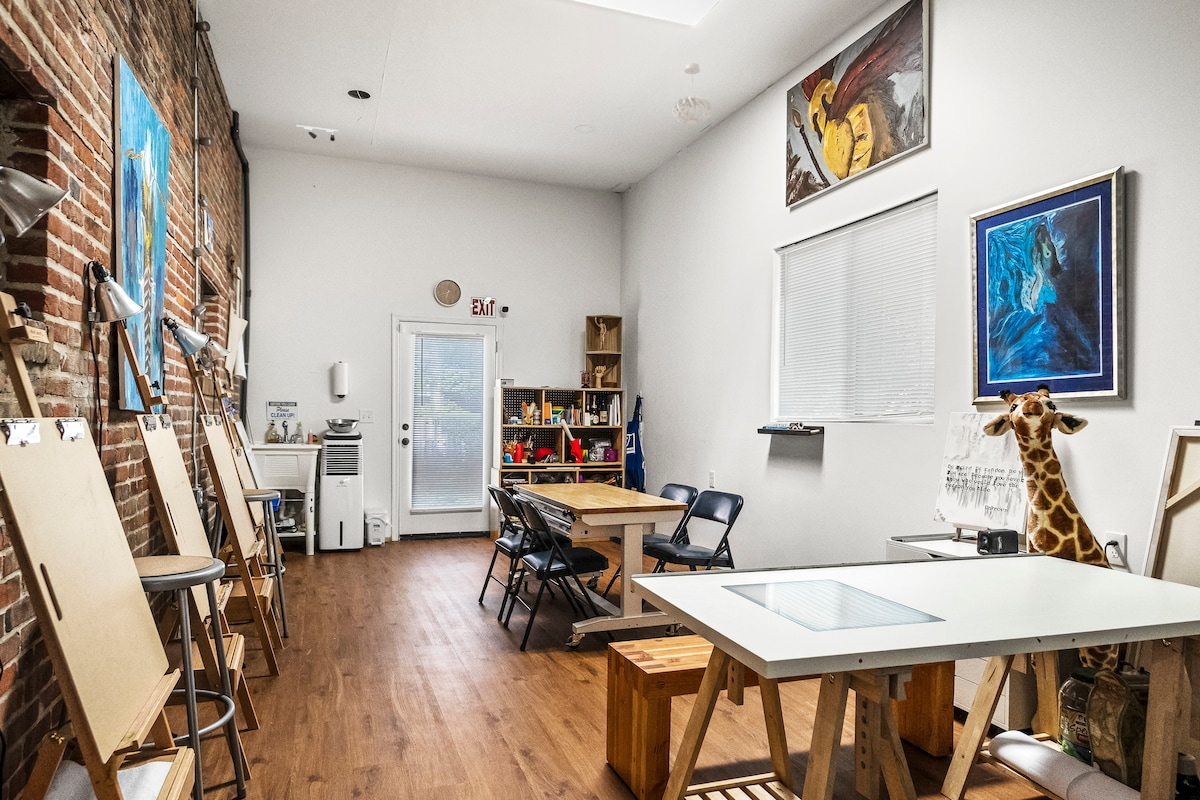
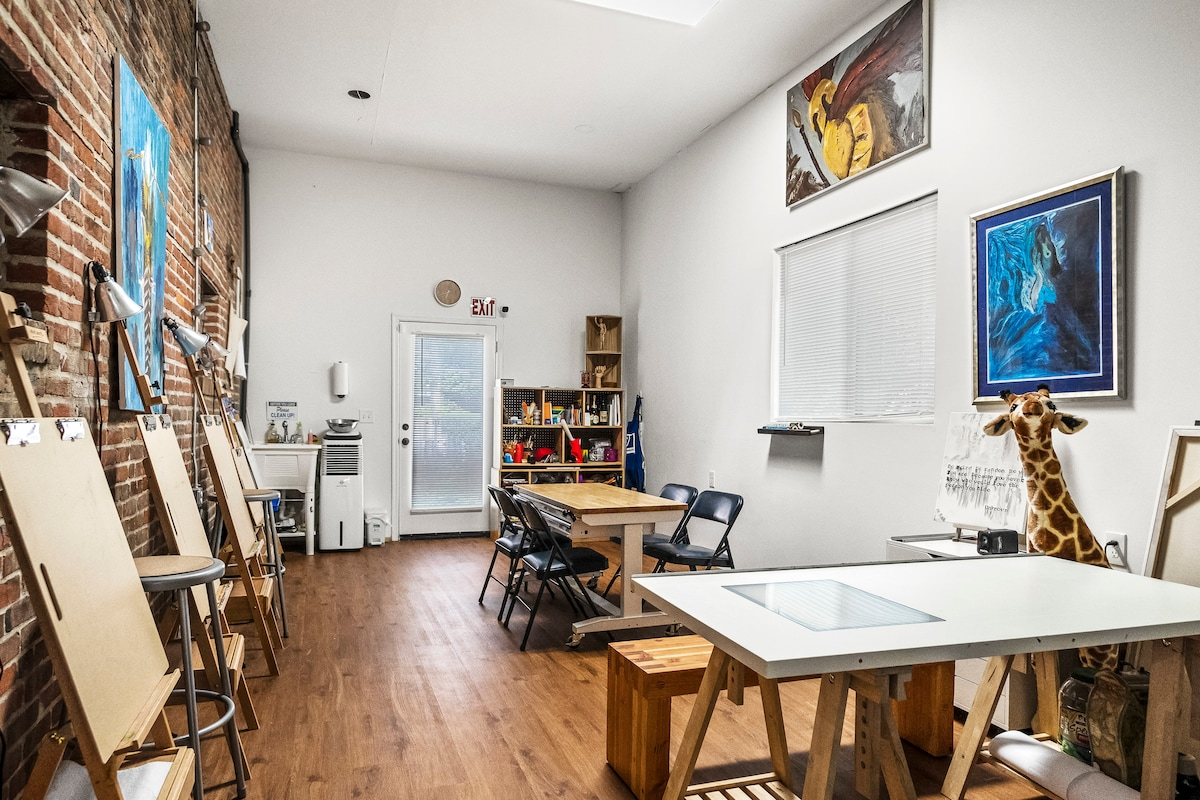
- pendant light (692, 97)
- track lighting (316, 135)
